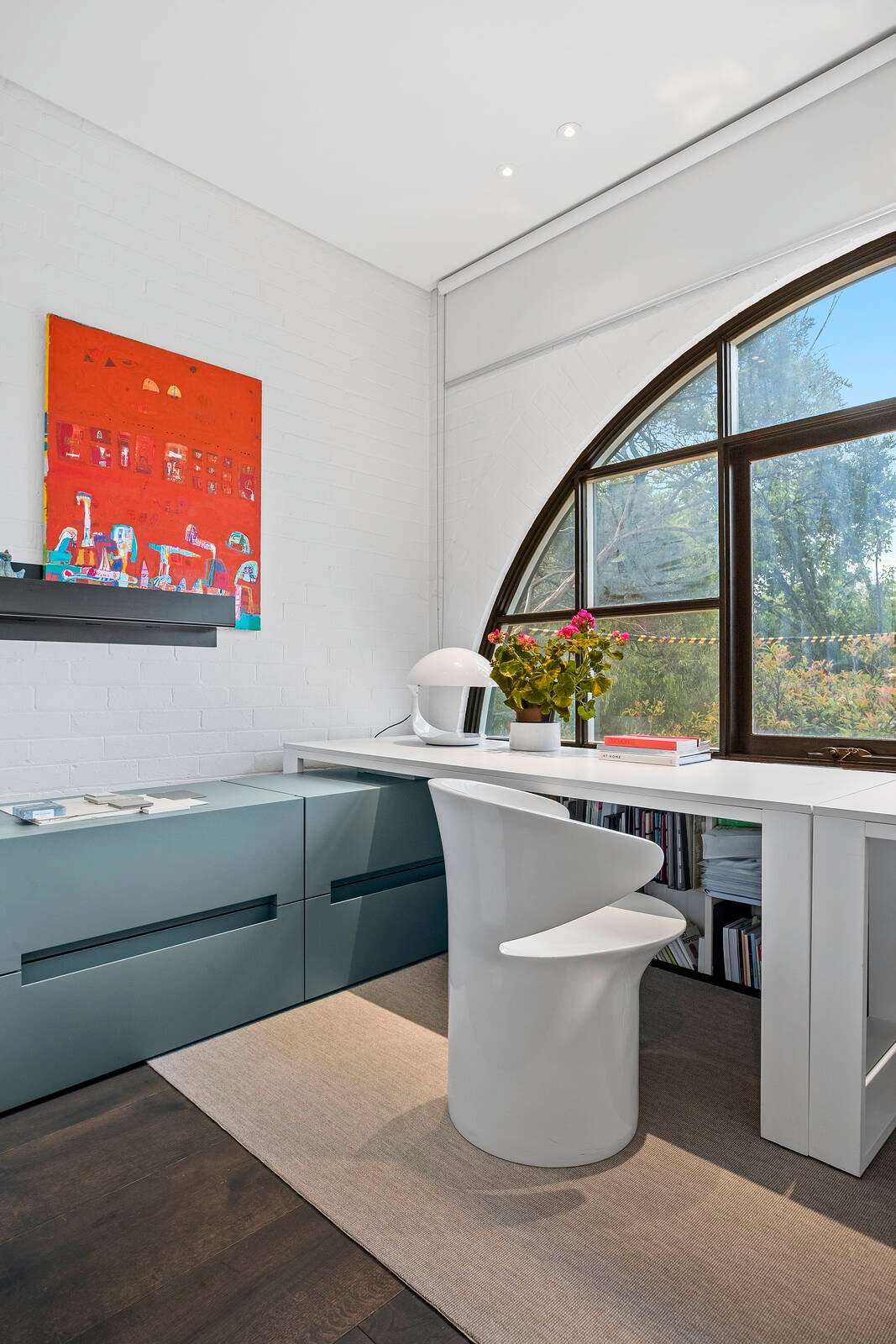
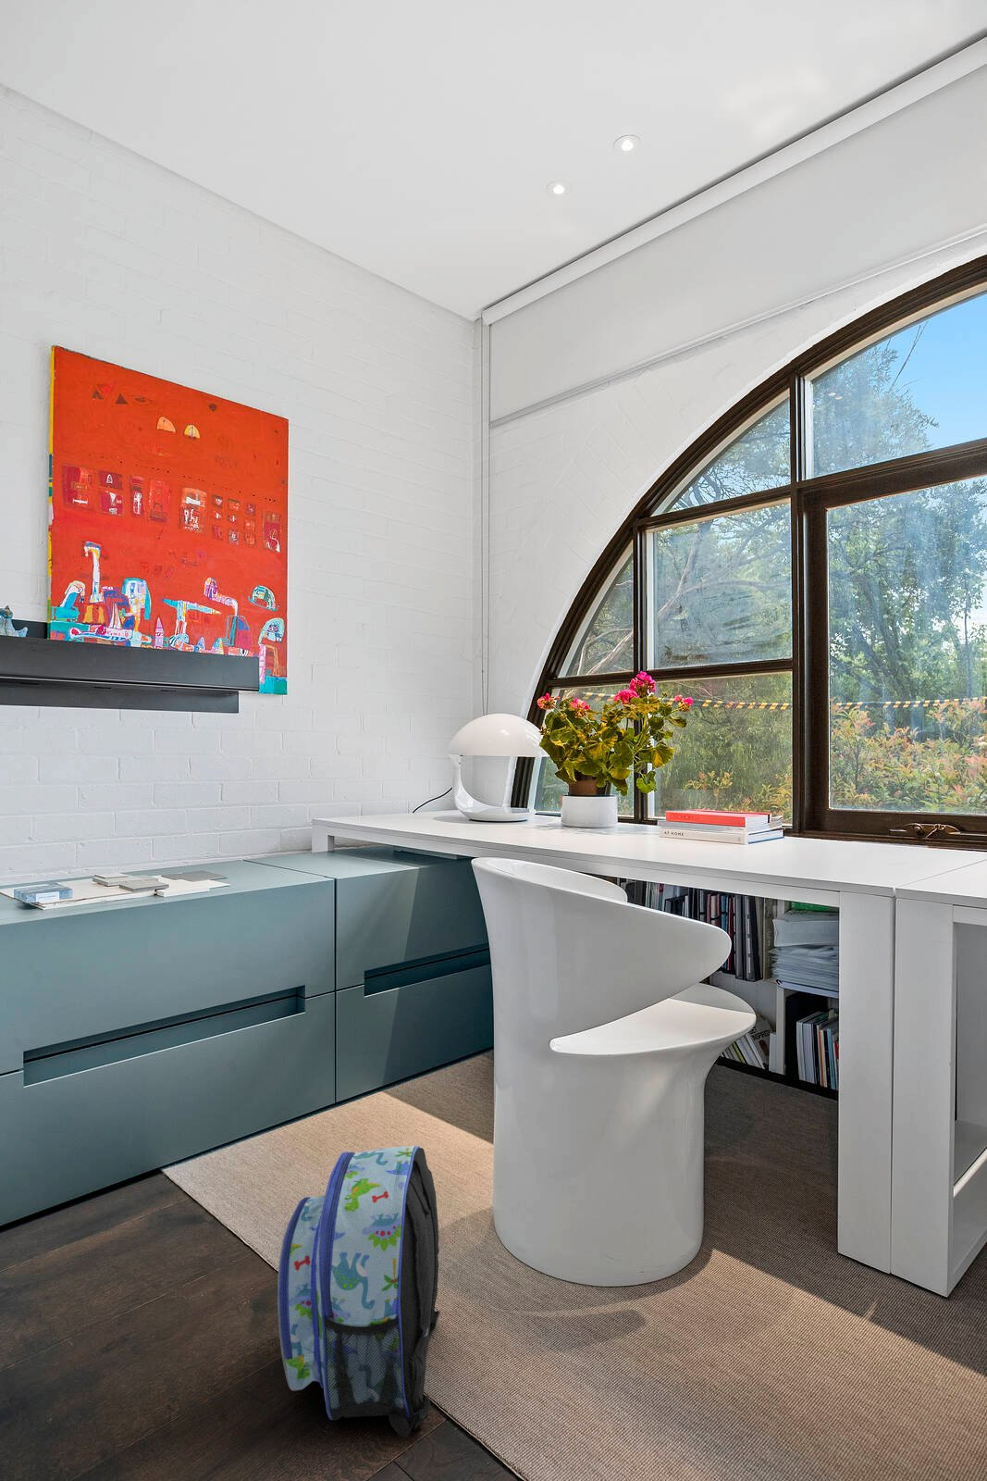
+ backpack (360, 1264)
